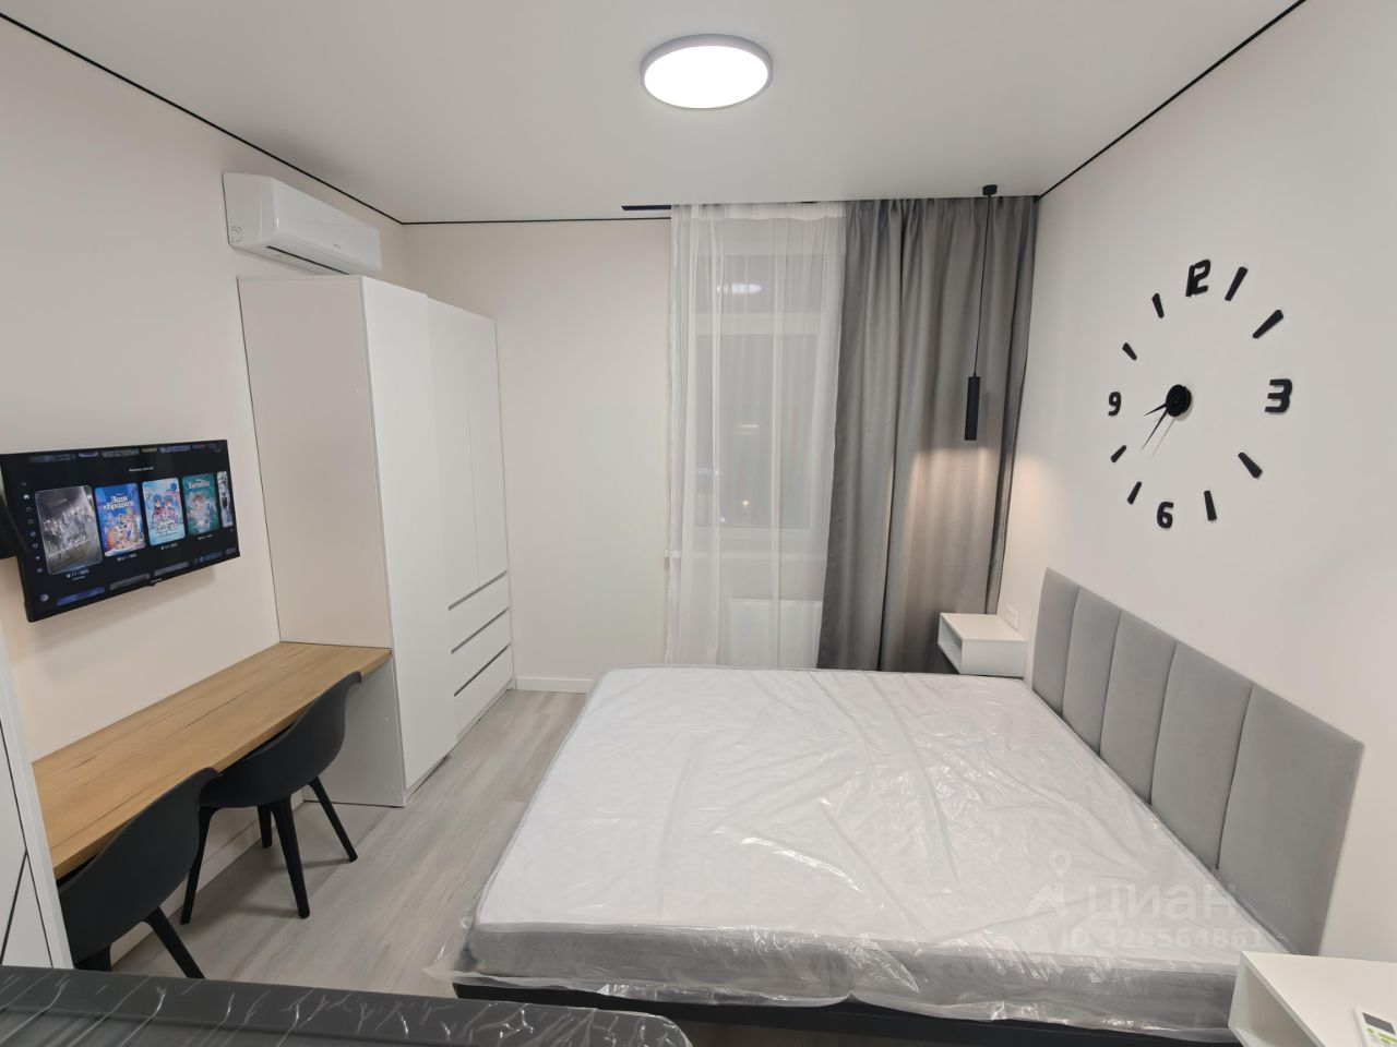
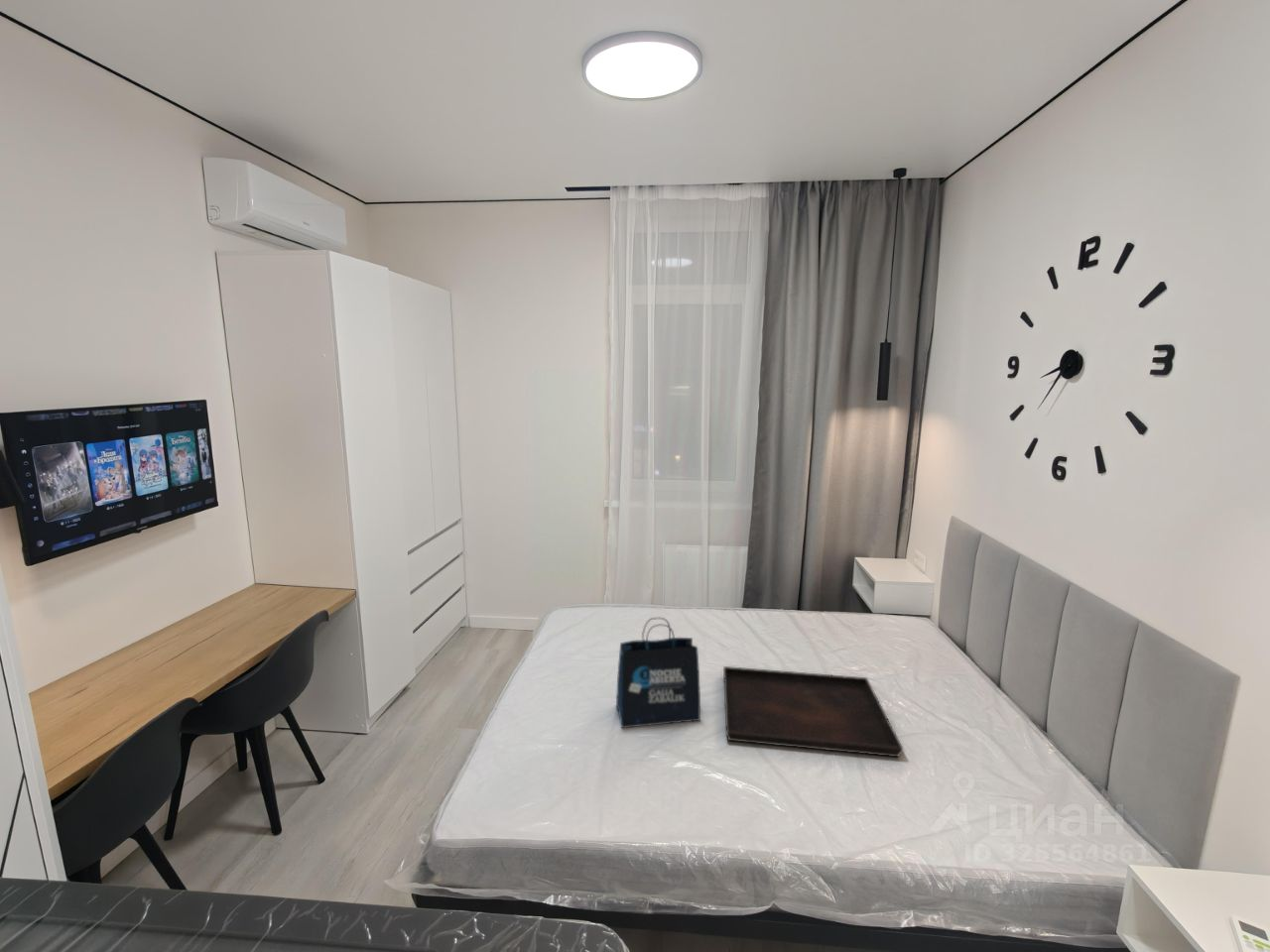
+ serving tray (802, 707)
+ tote bag (658, 667)
